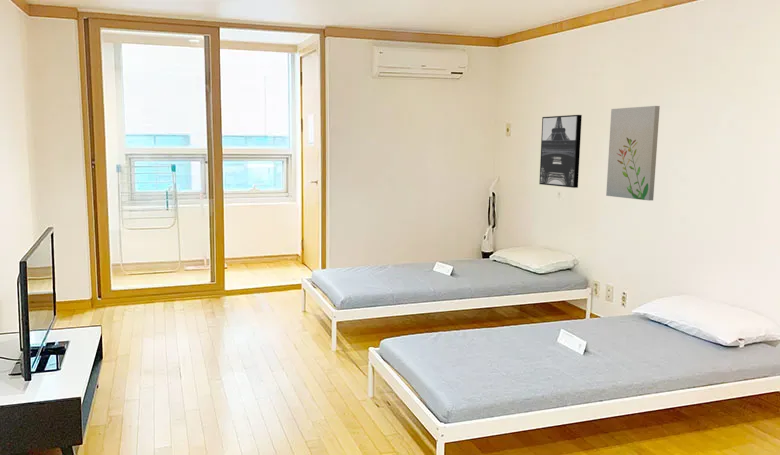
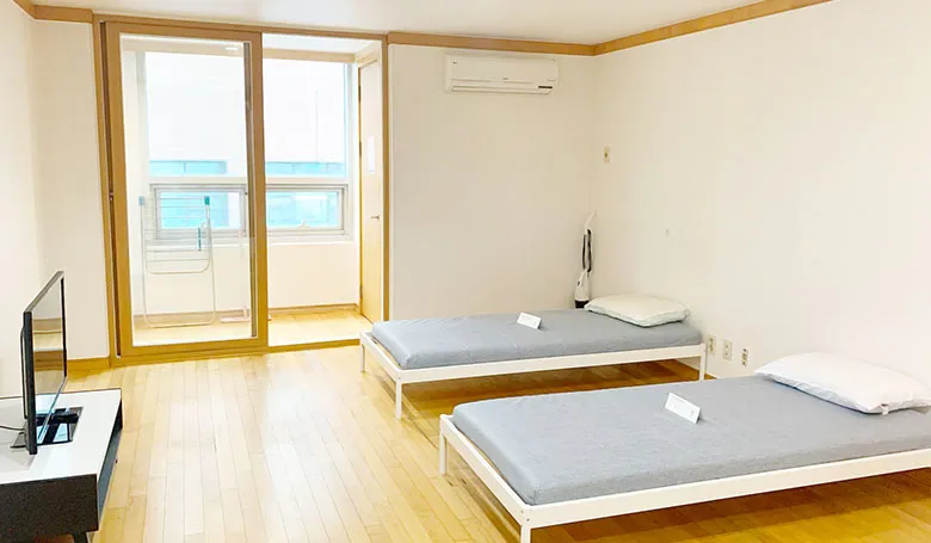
- wall art (559, 151)
- wall art (631, 153)
